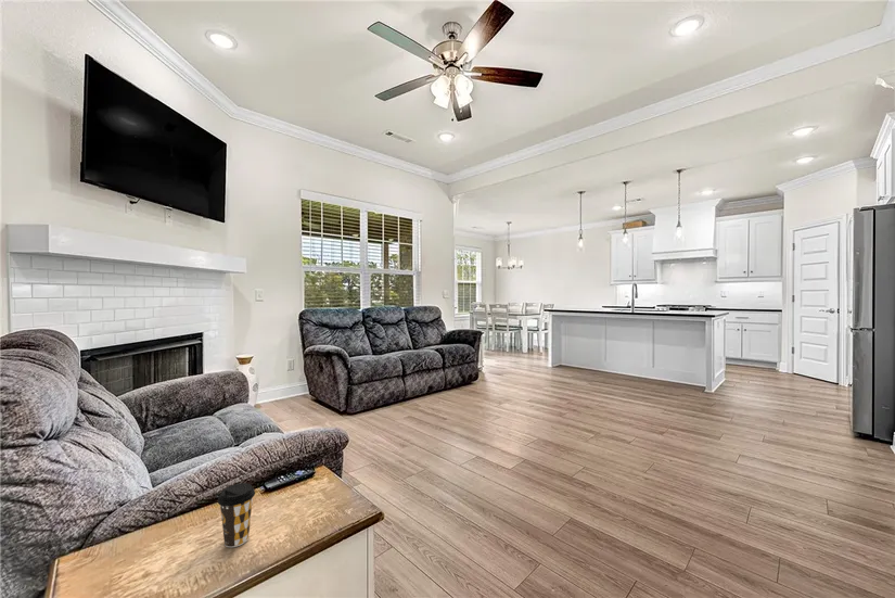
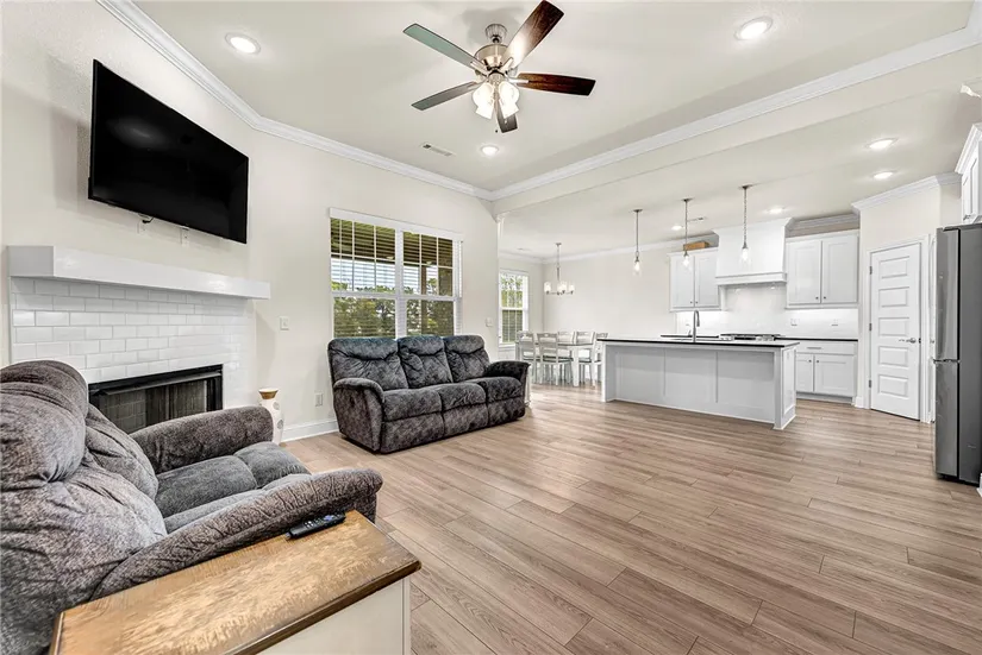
- coffee cup (236, 514)
